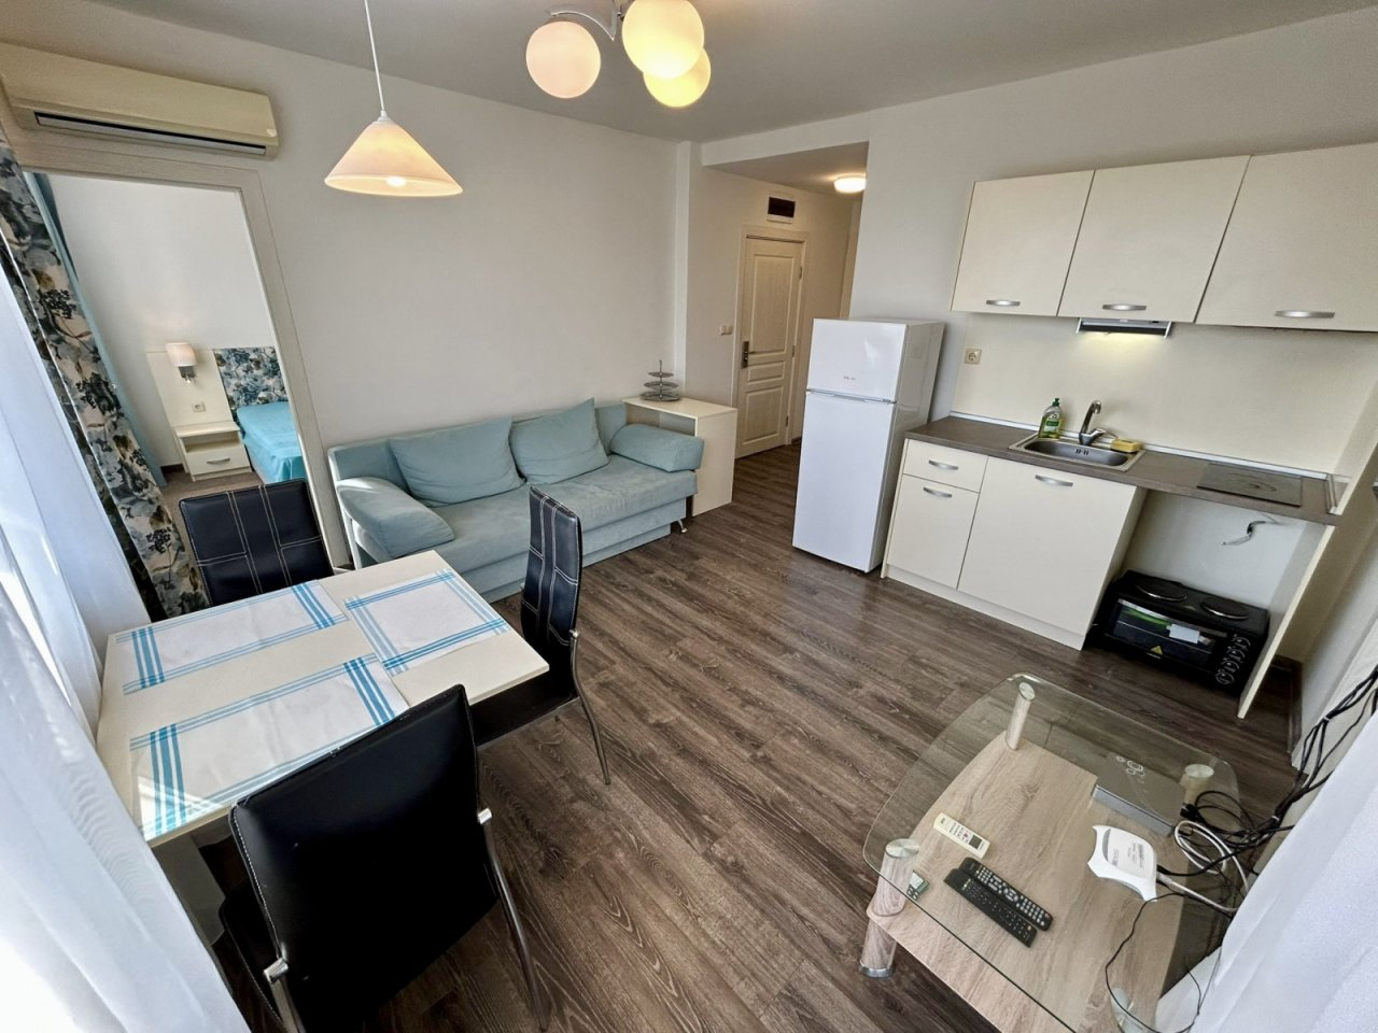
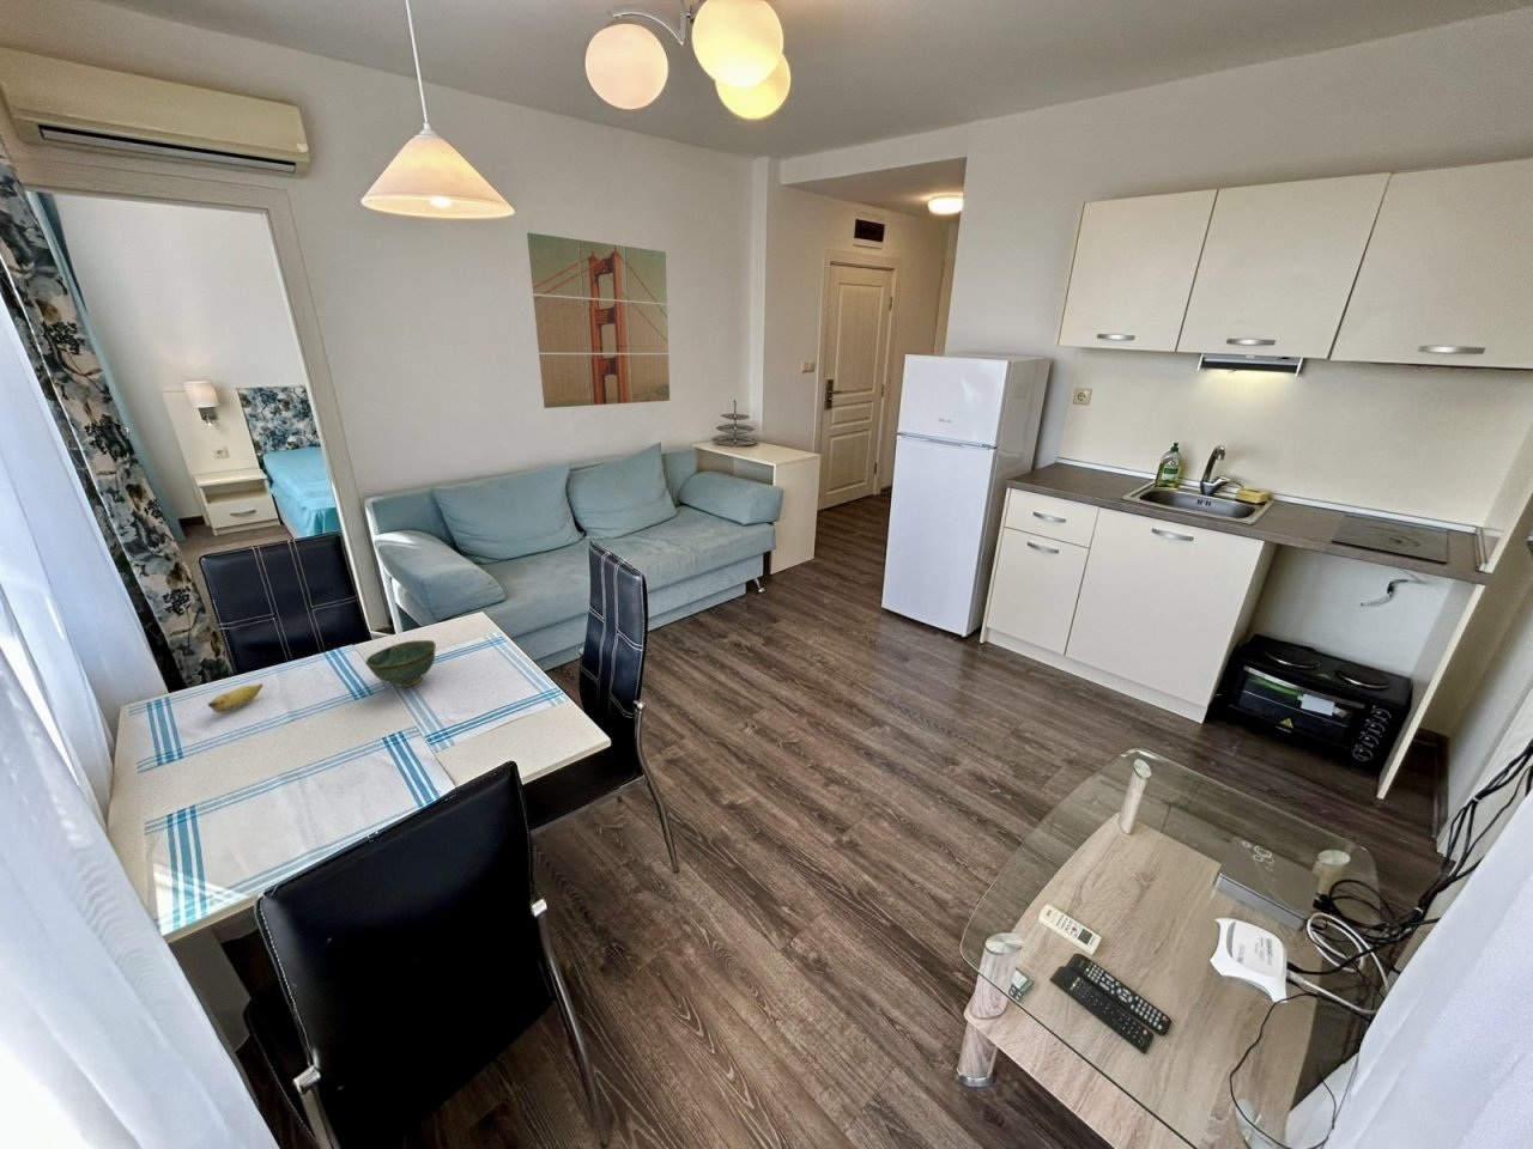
+ bowl (403, 665)
+ banana (234, 698)
+ wall art (606, 327)
